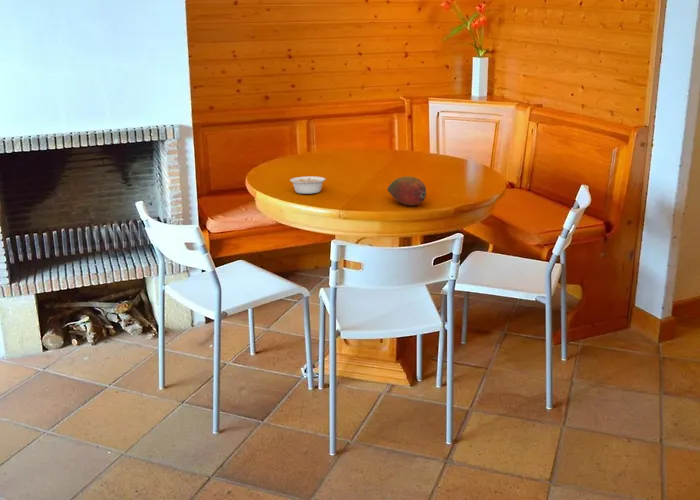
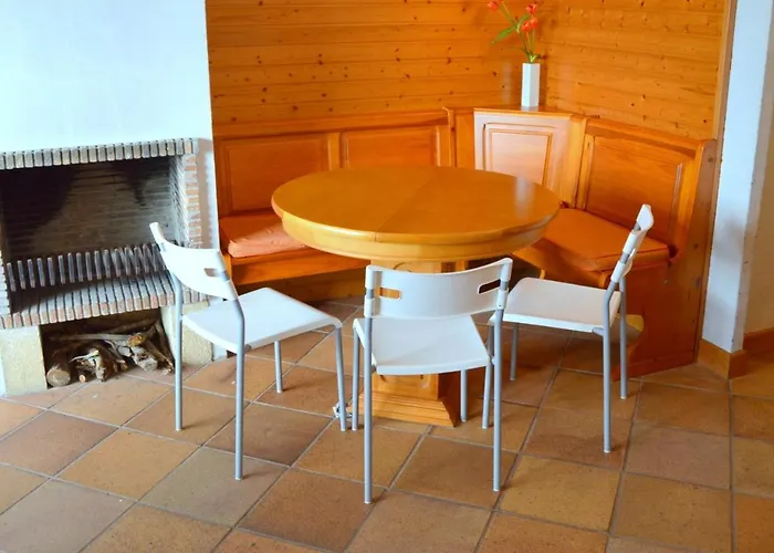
- fruit (407, 190)
- legume (309, 184)
